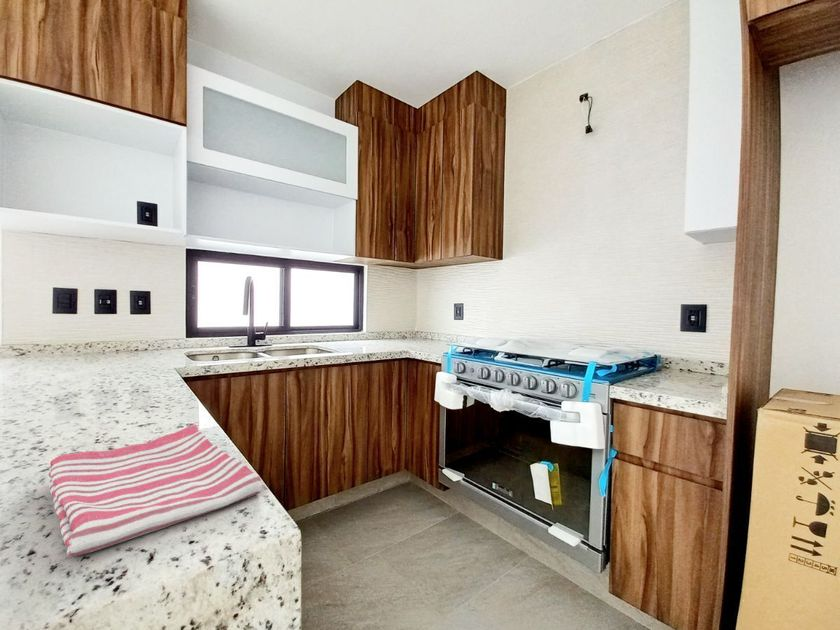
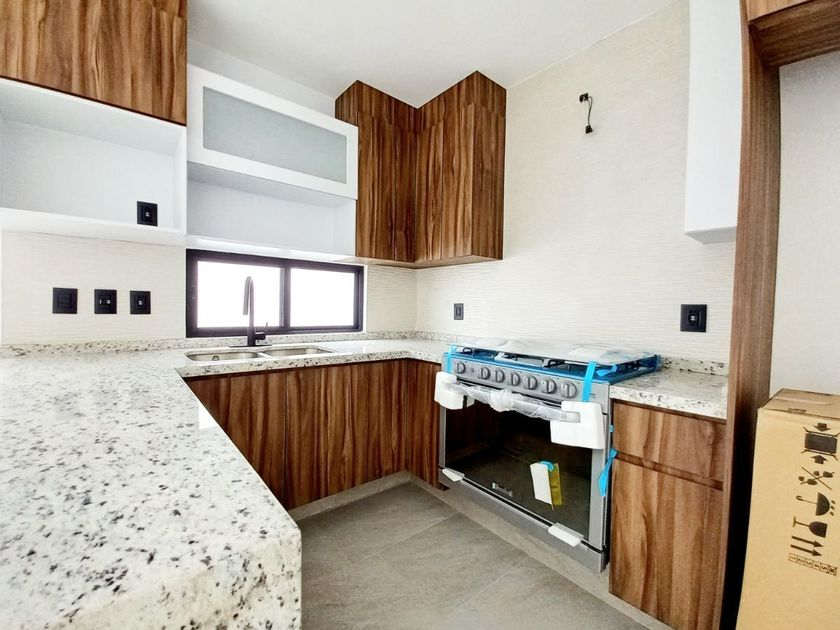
- dish towel (152, 473)
